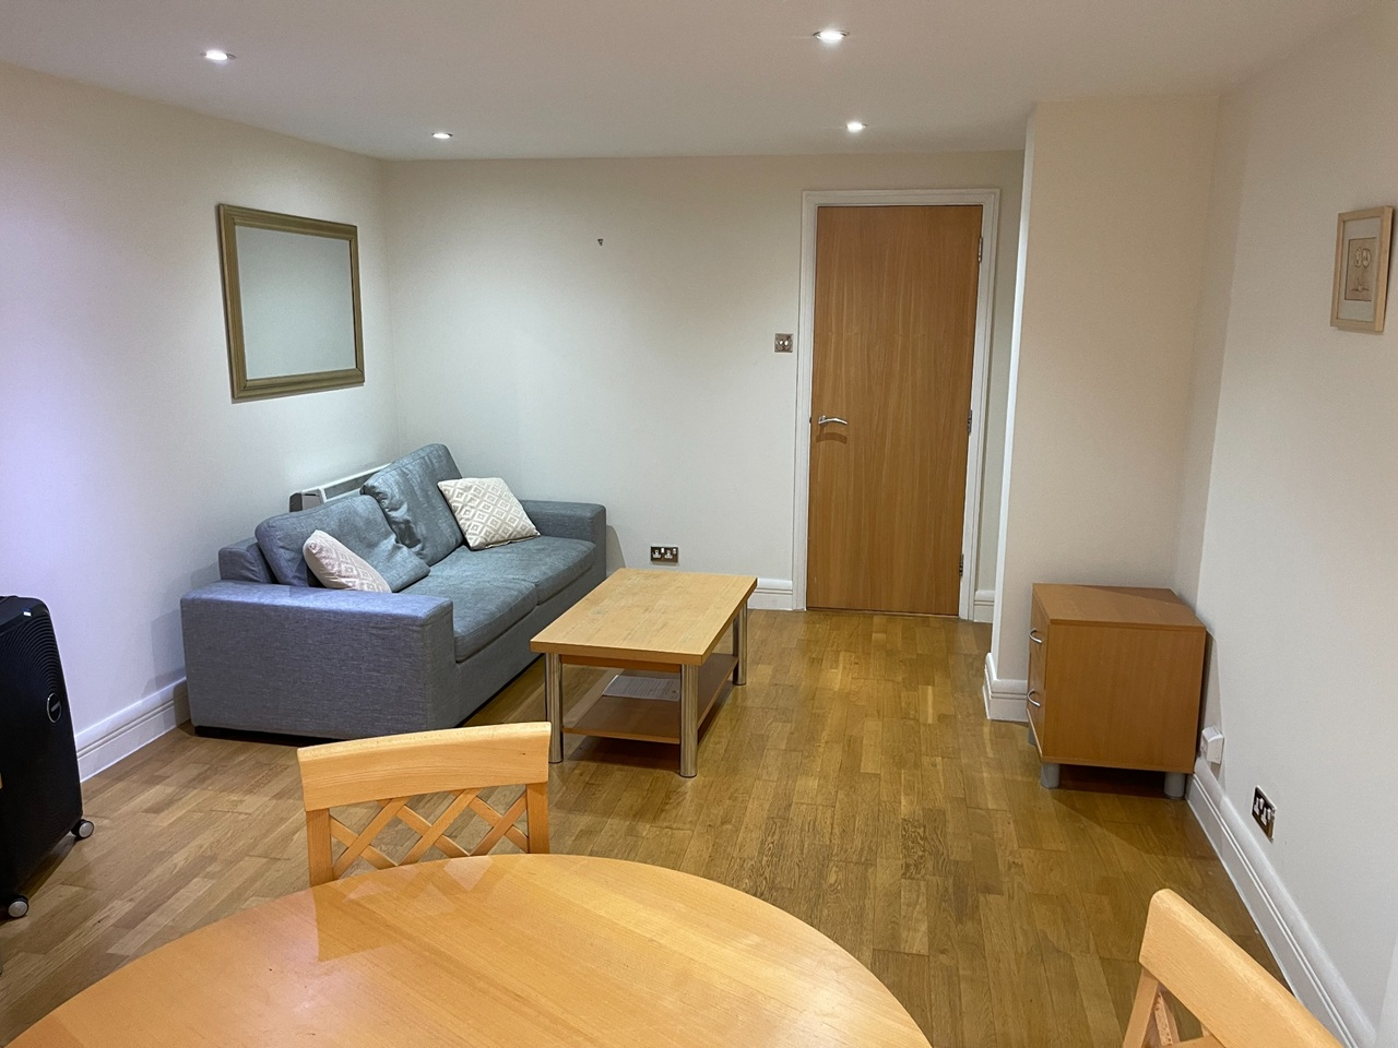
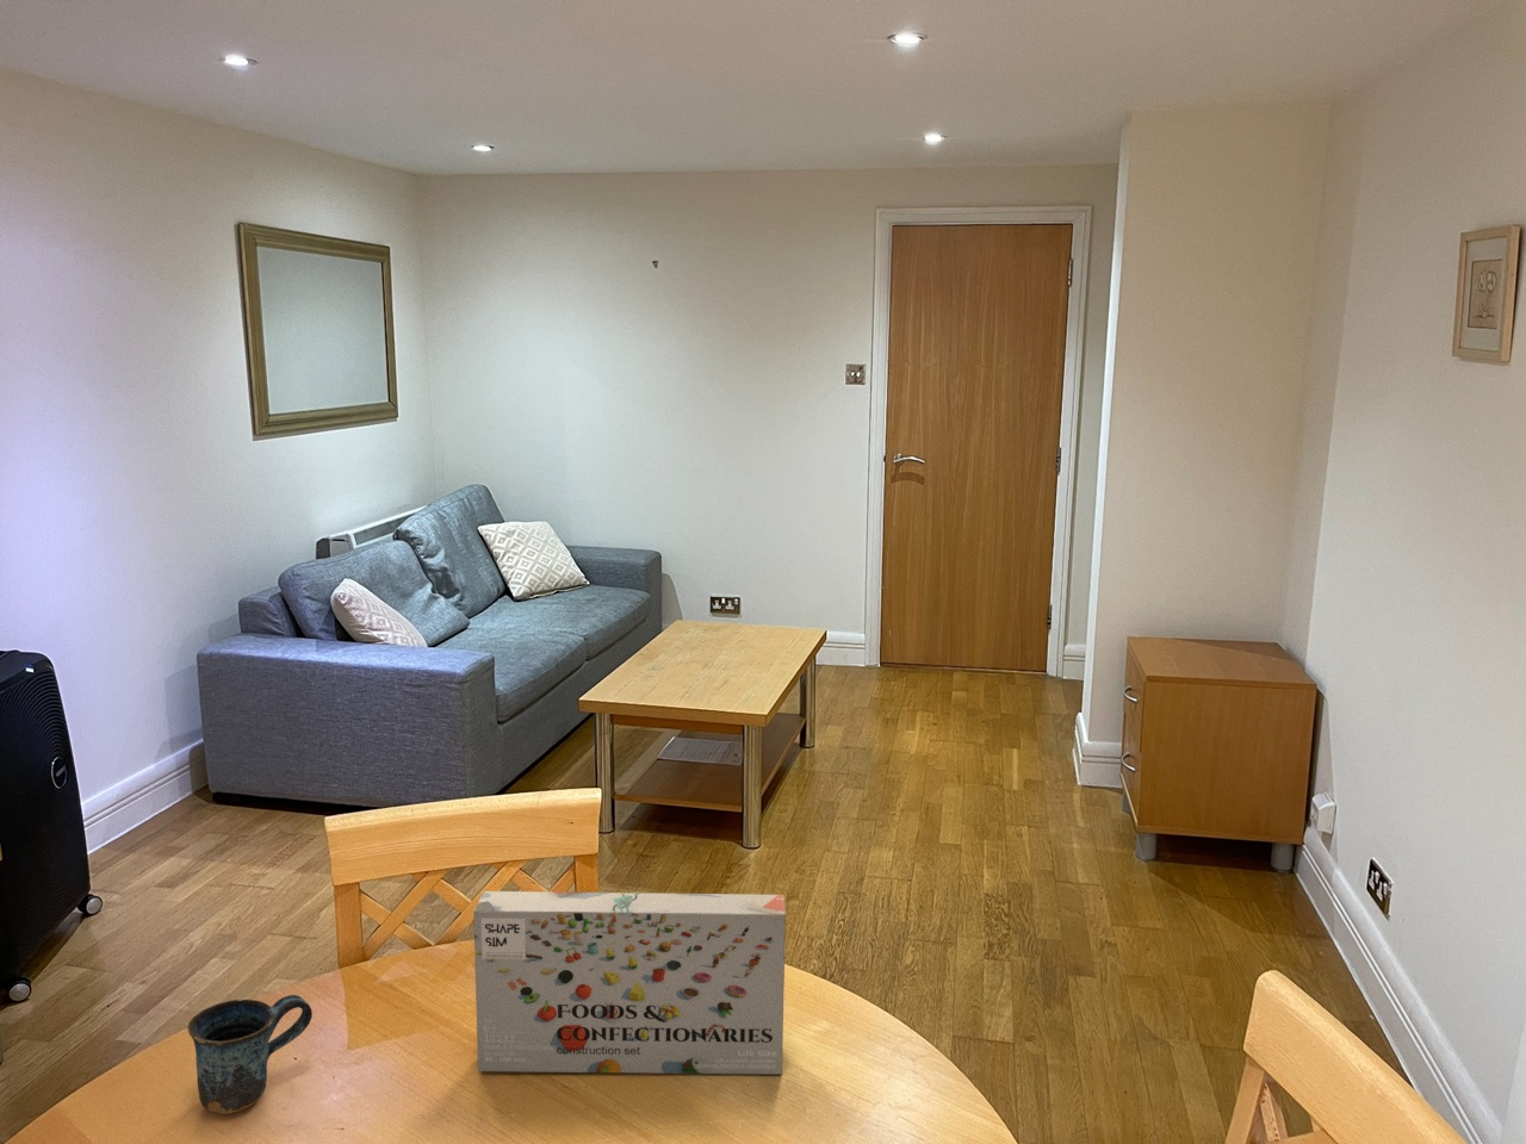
+ board game (632, 982)
+ mug (250, 1055)
